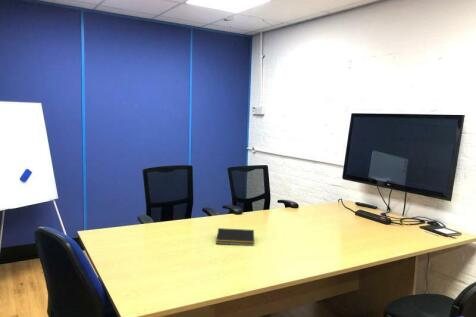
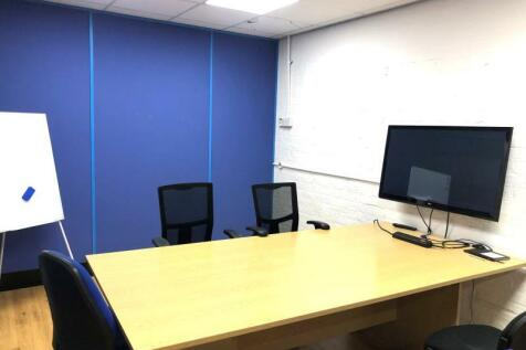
- notepad (235, 236)
